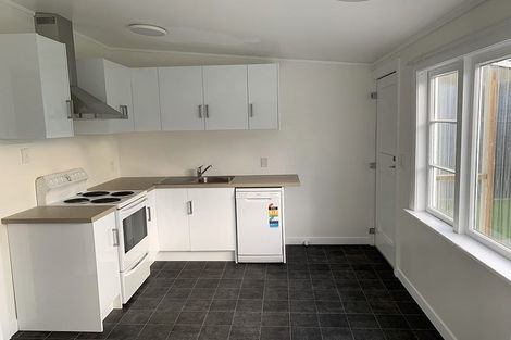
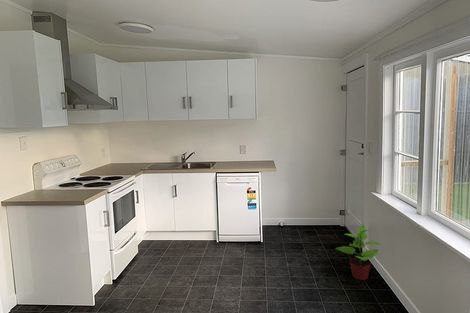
+ potted plant (360, 251)
